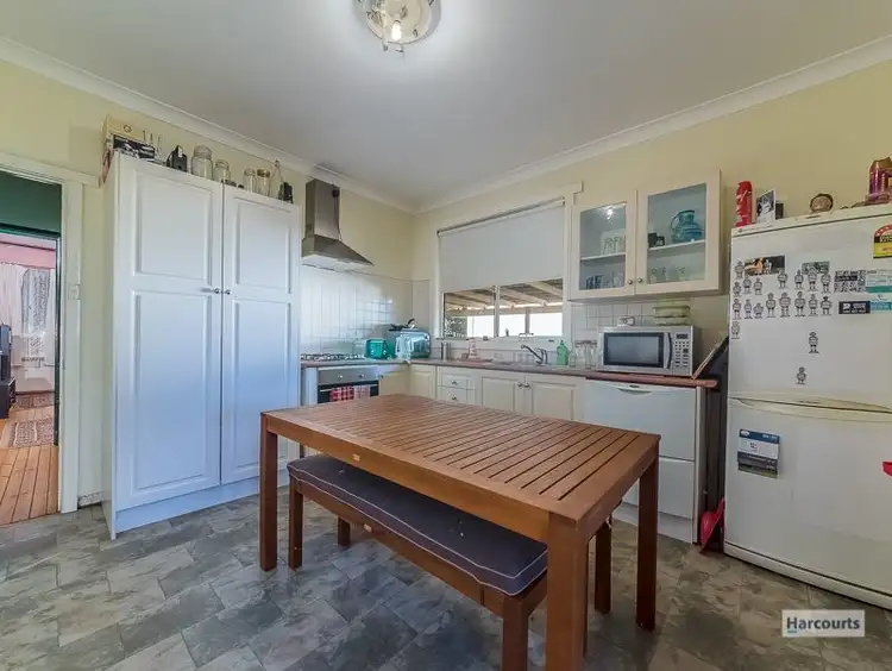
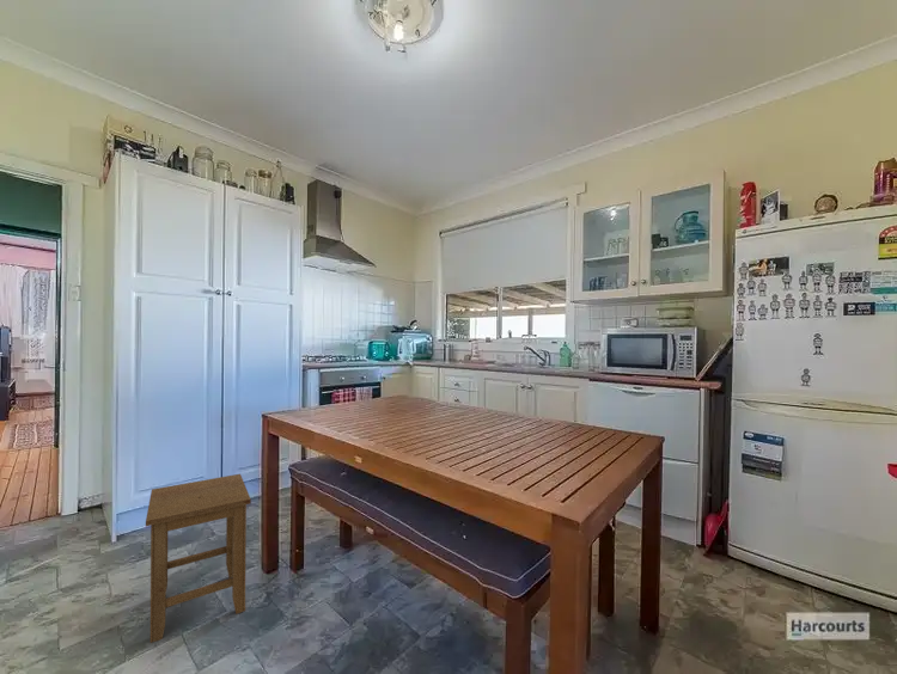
+ stool (201, 552)
